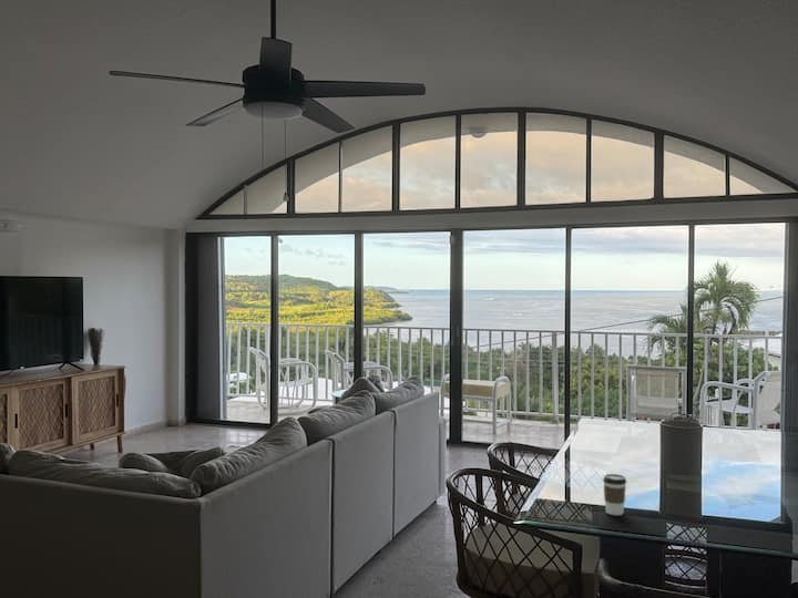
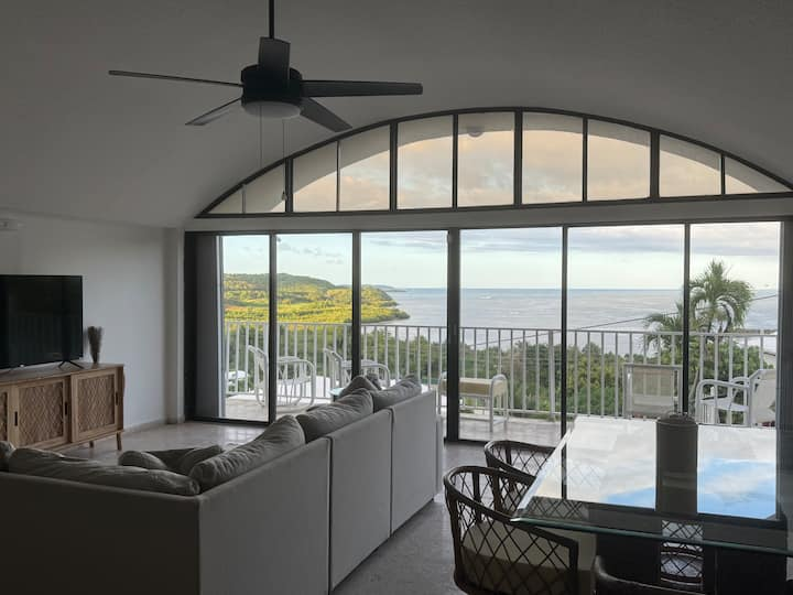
- coffee cup (614, 494)
